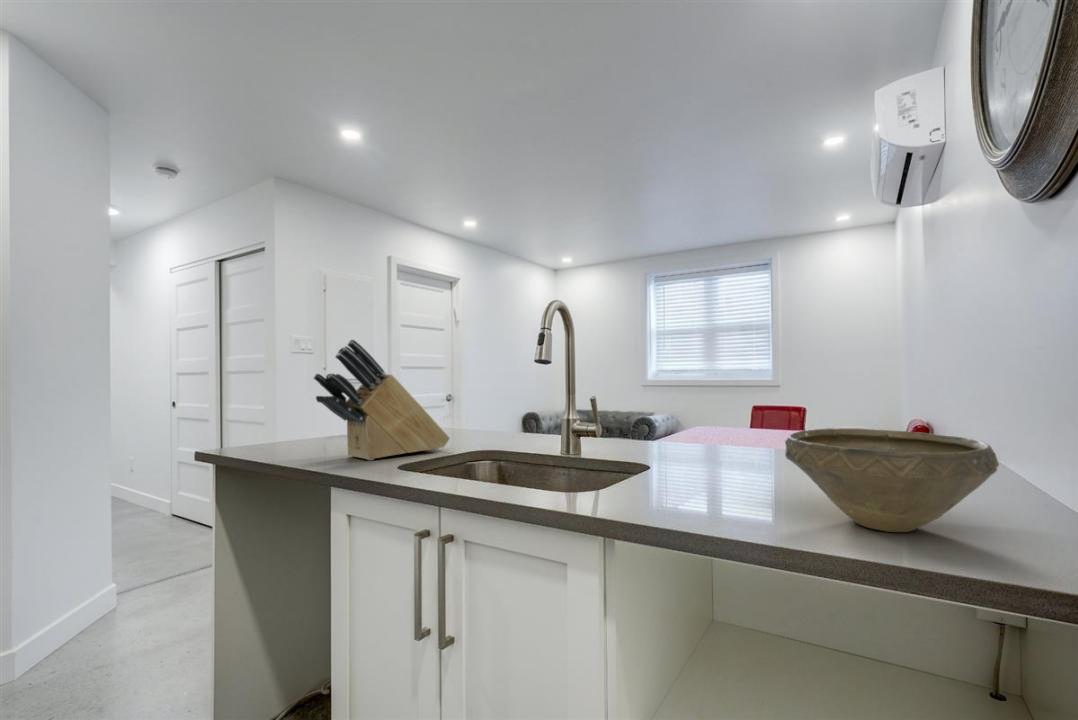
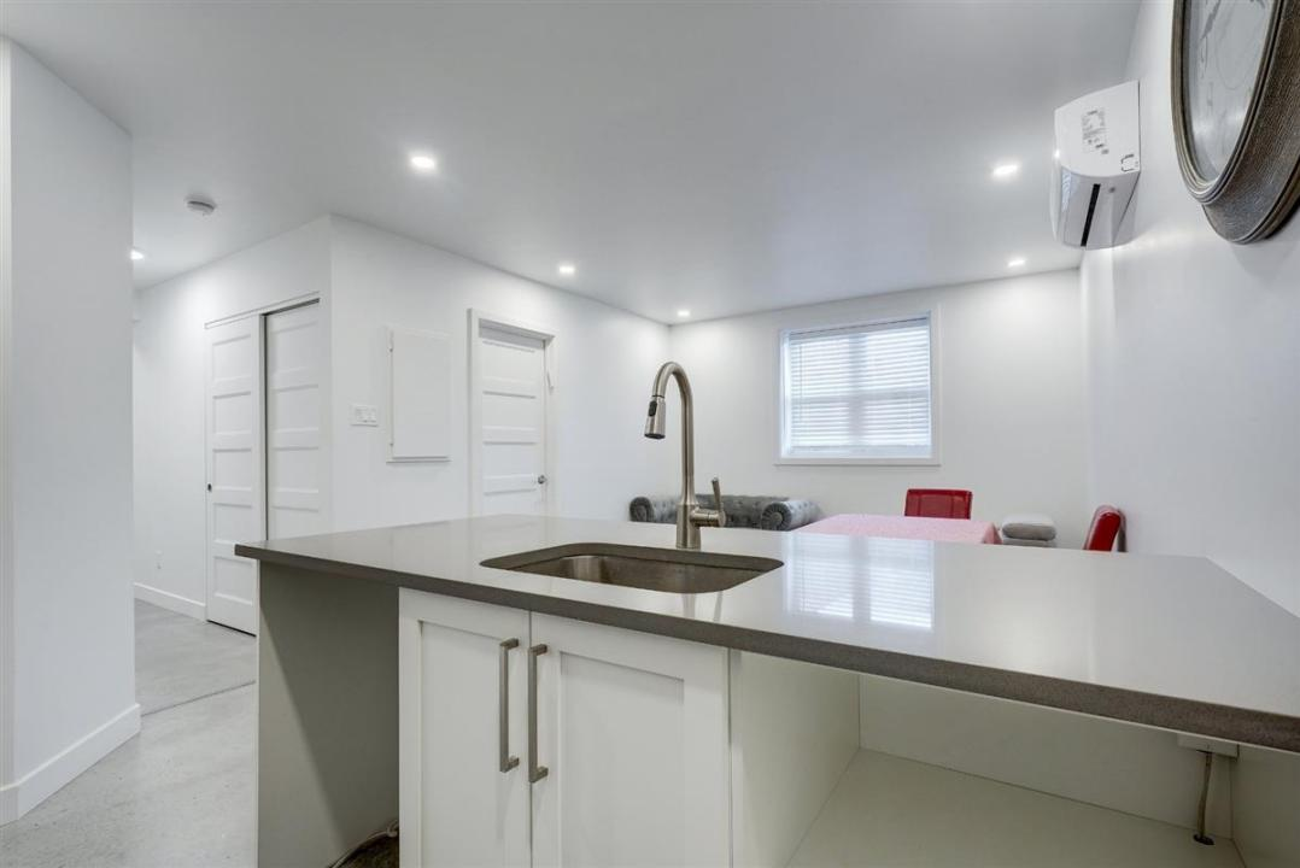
- knife block (385, 397)
- bowl (882, 480)
